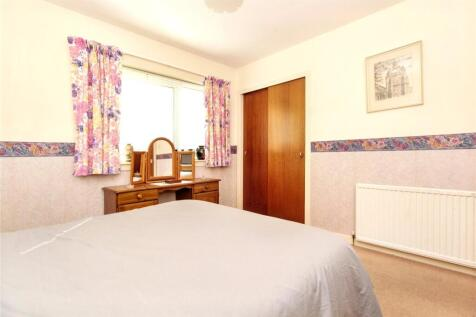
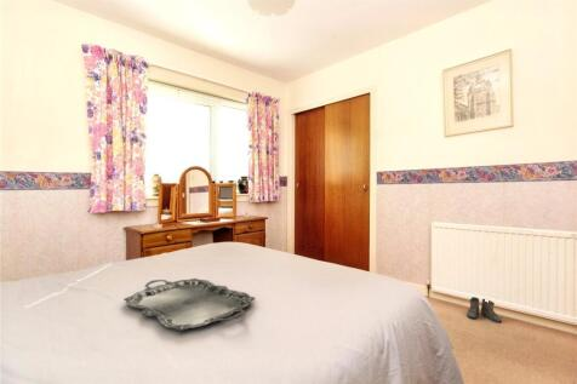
+ serving tray (189, 298)
+ boots (481, 308)
